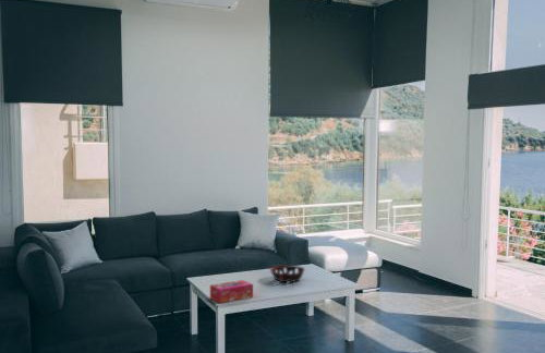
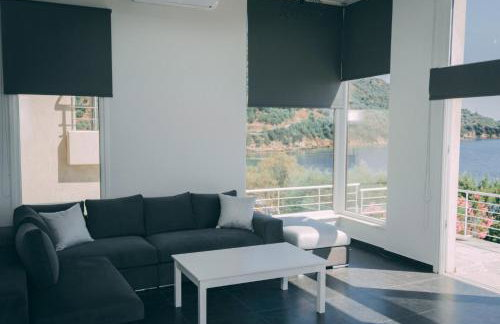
- decorative bowl (287, 275)
- tissue box (231, 291)
